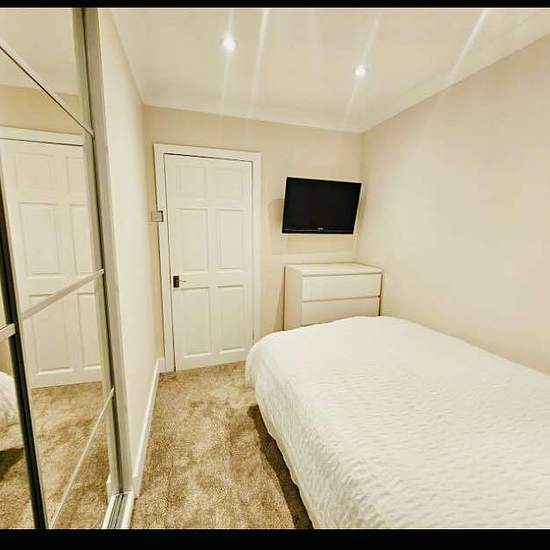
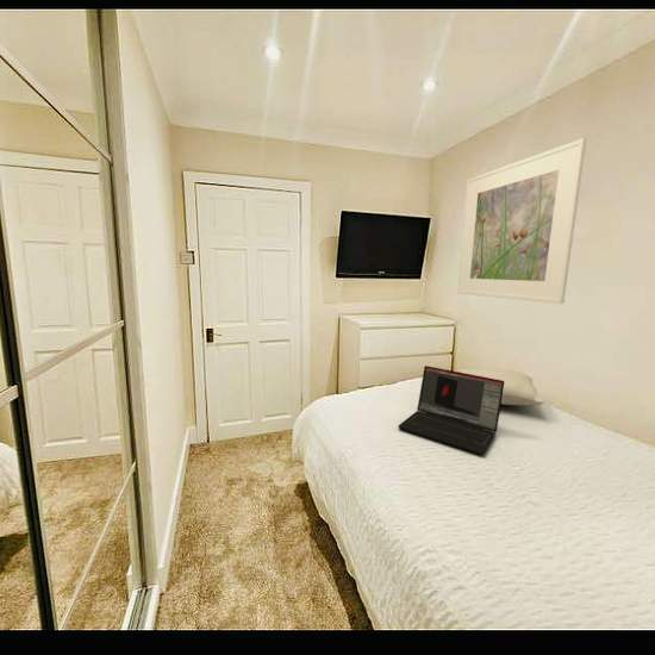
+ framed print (507, 232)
+ laptop (450, 405)
+ pillow (495, 379)
